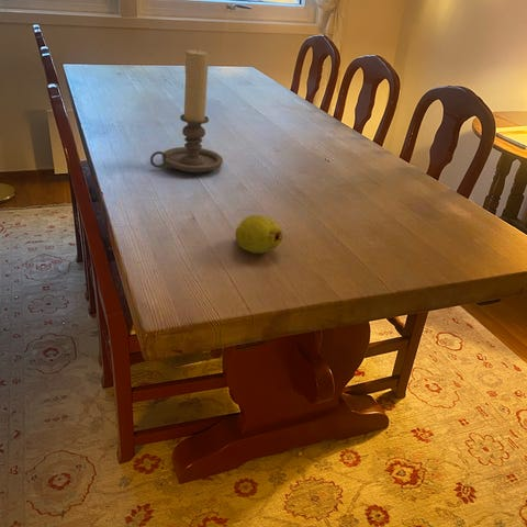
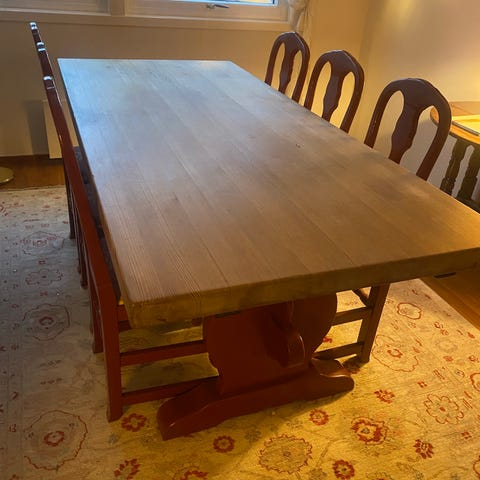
- fruit (256, 229)
- candle holder (188, 110)
